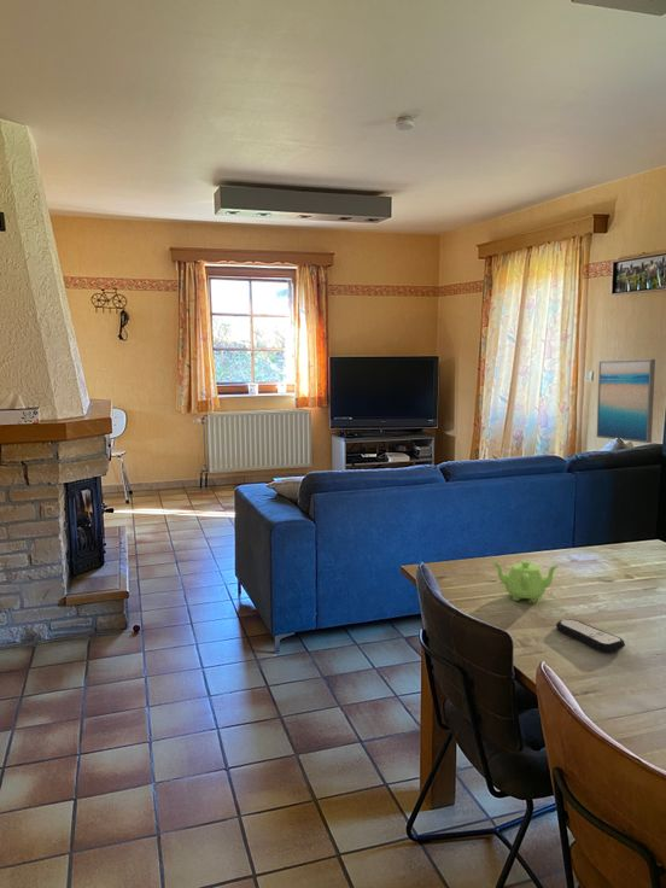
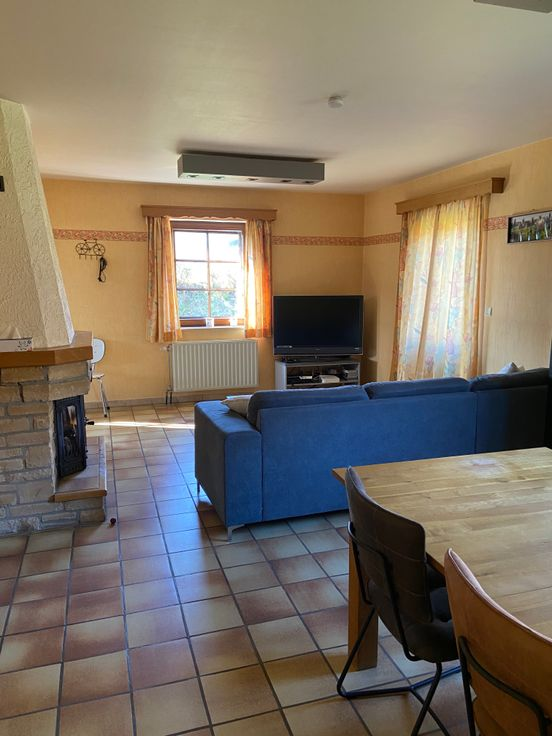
- teapot (524, 579)
- remote control (588, 633)
- wall art (624, 399)
